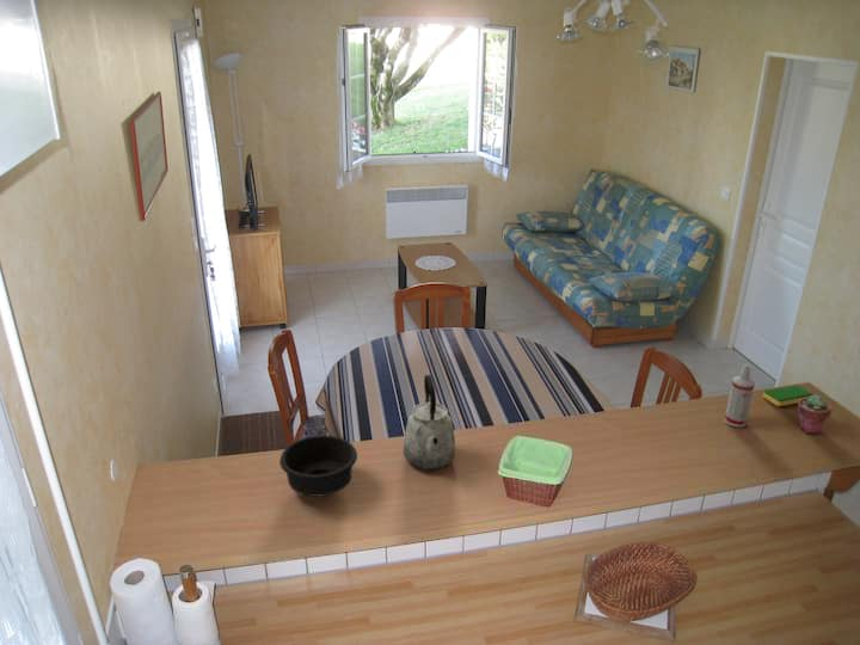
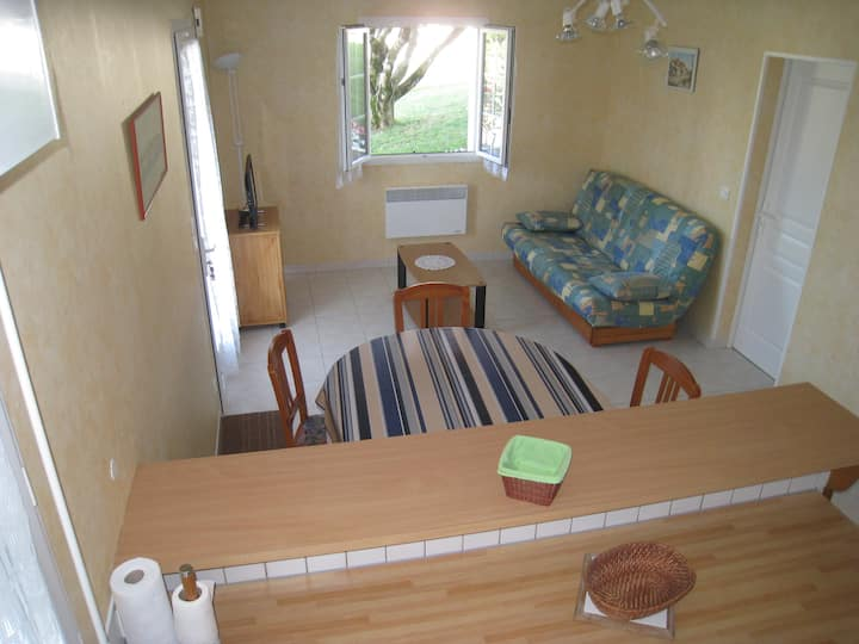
- spray bottle (741, 393)
- potted succulent (813, 411)
- dish sponge (787, 395)
- kettle (430, 425)
- bowl (319, 471)
